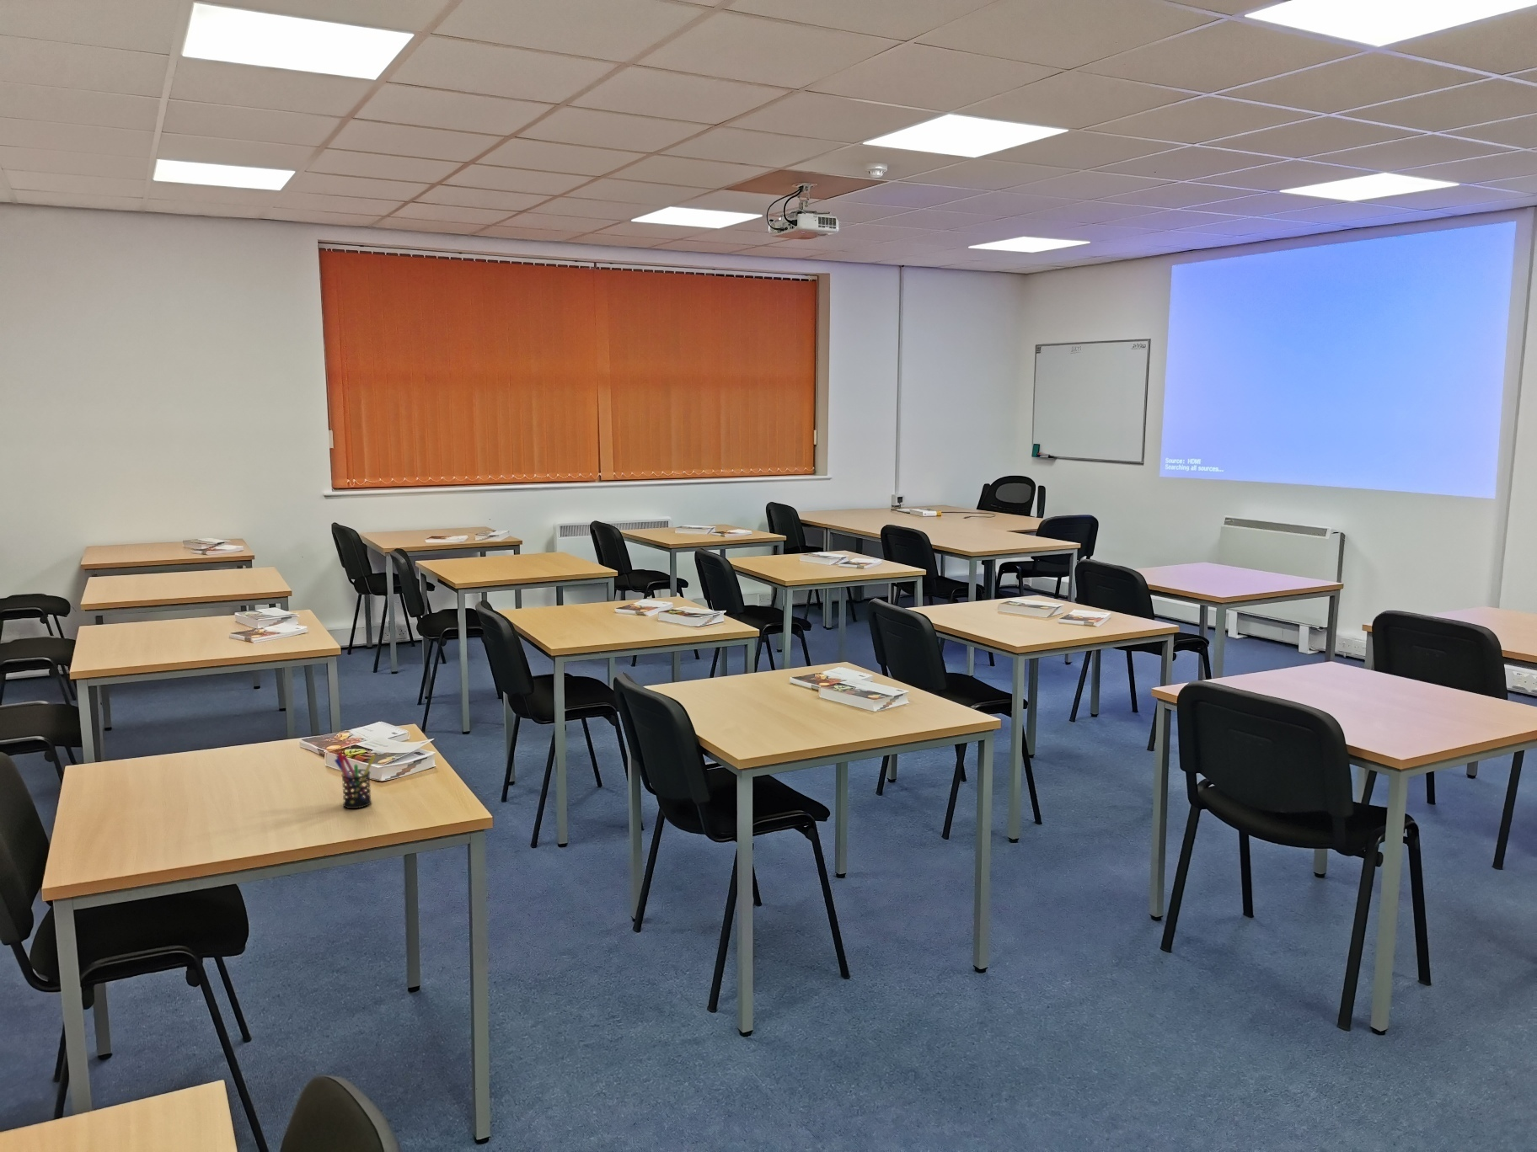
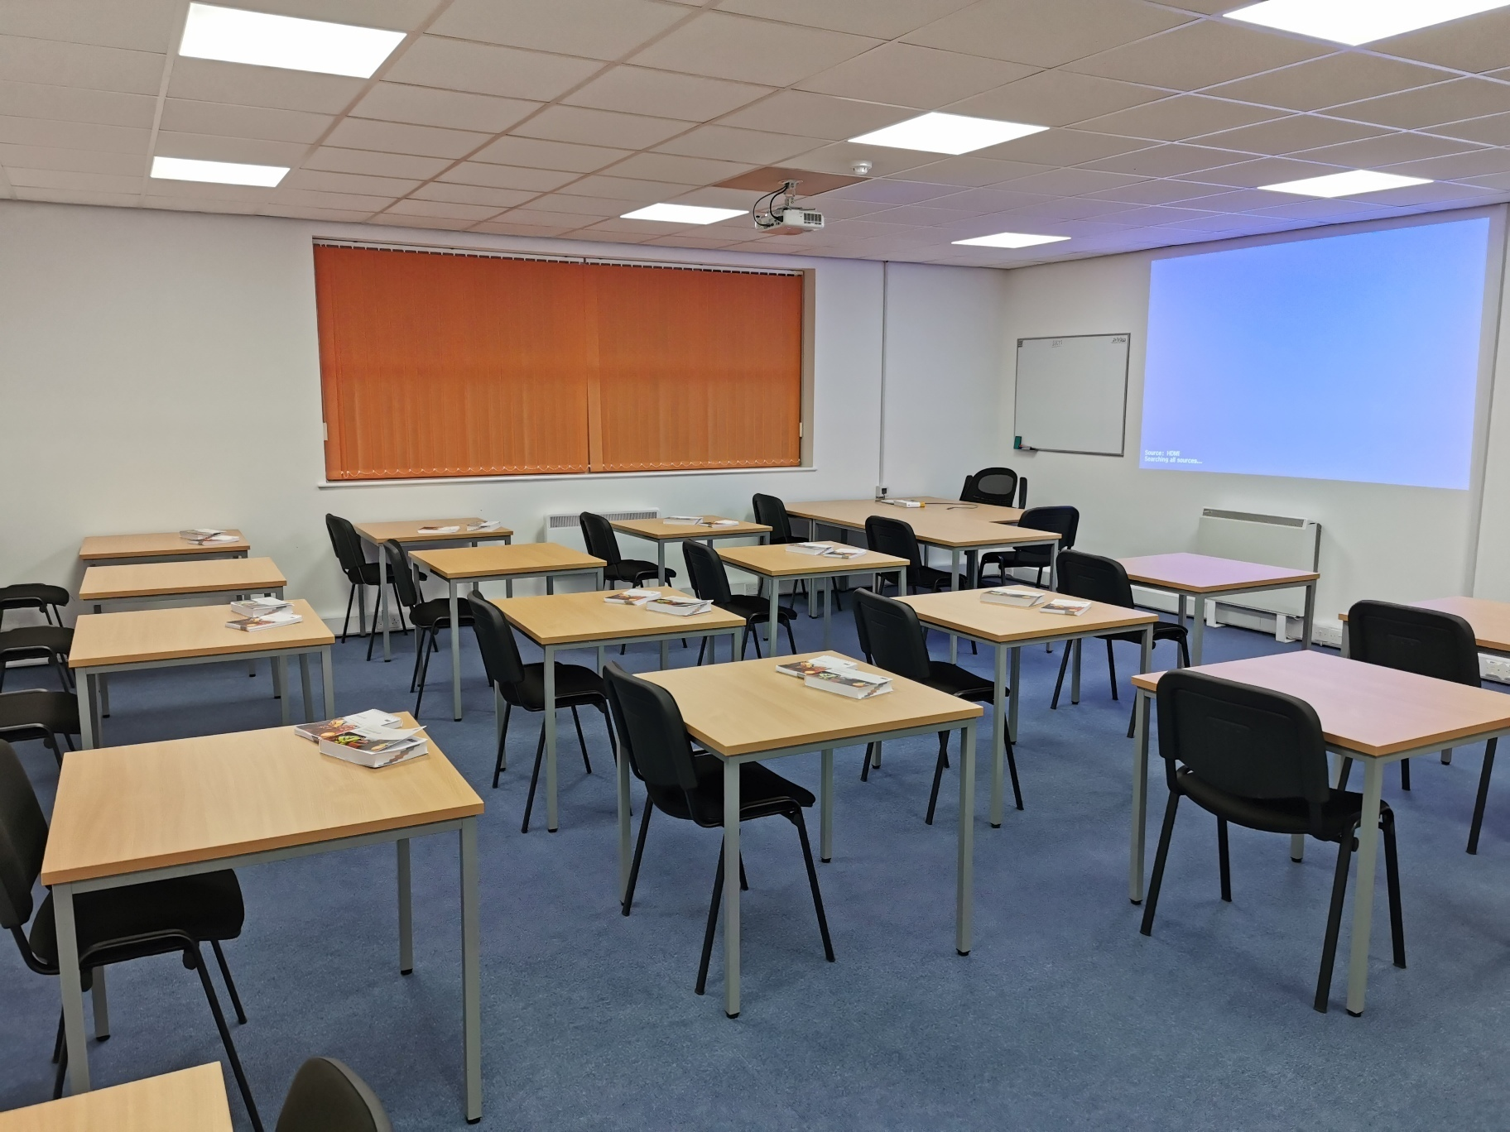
- pen holder (353, 778)
